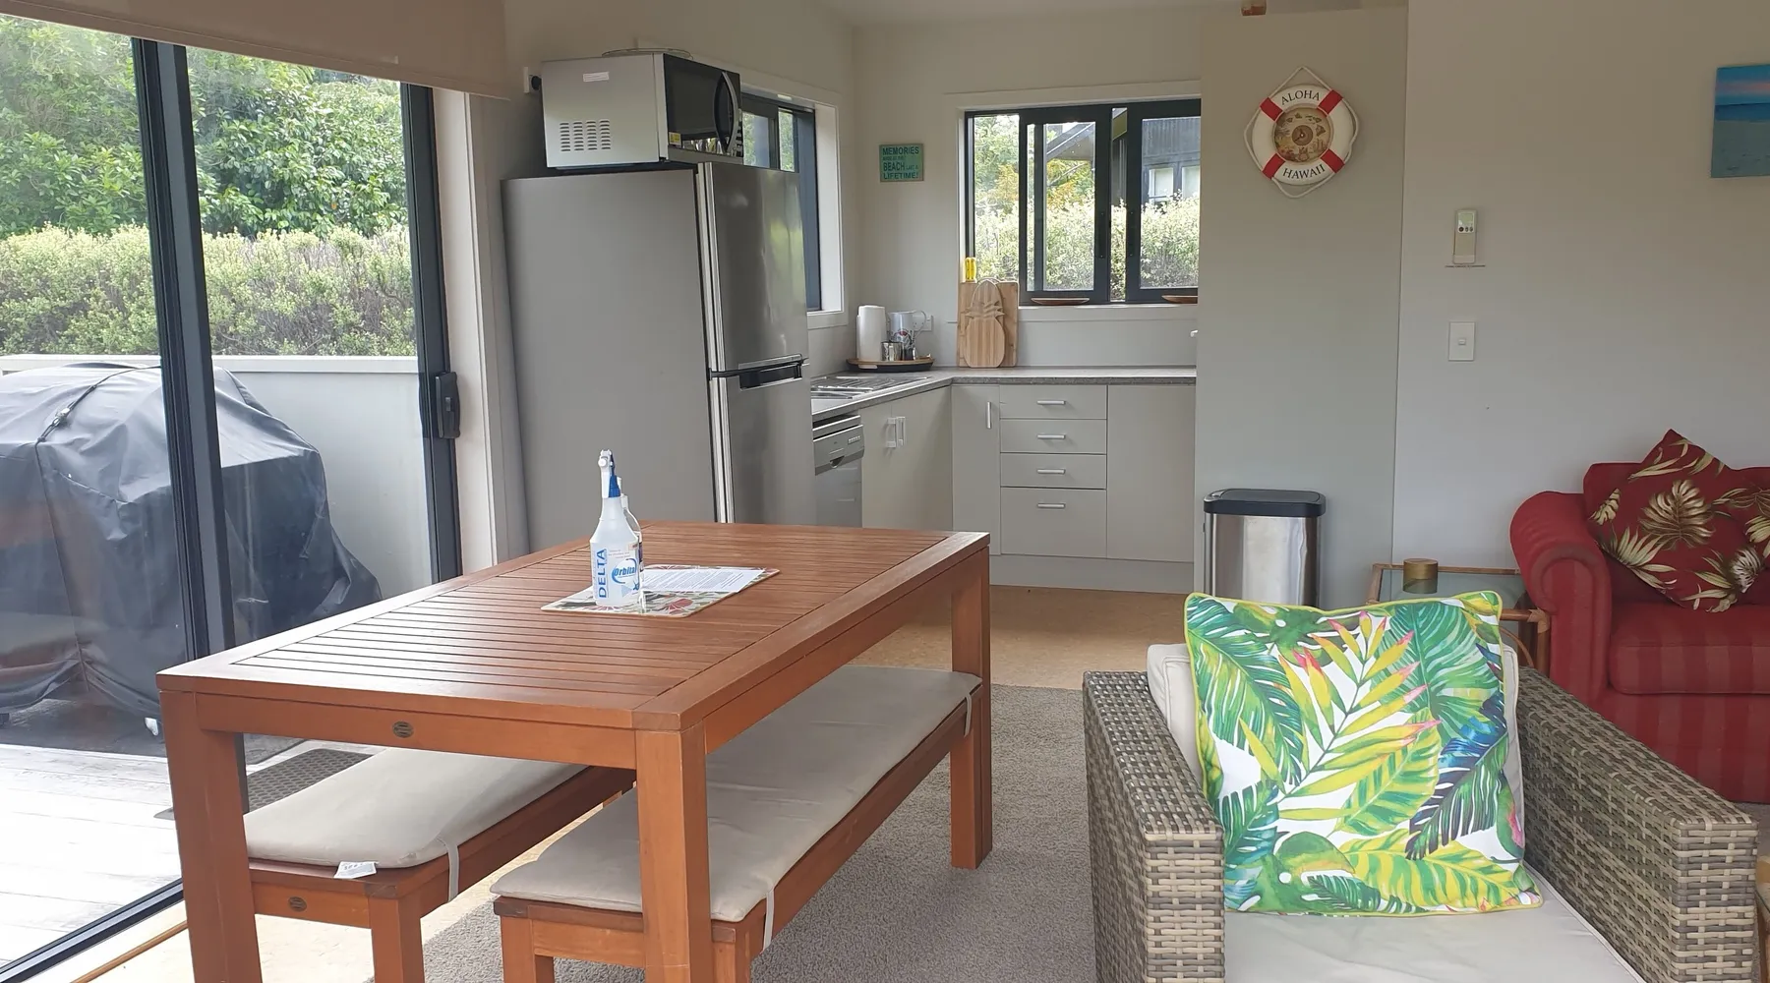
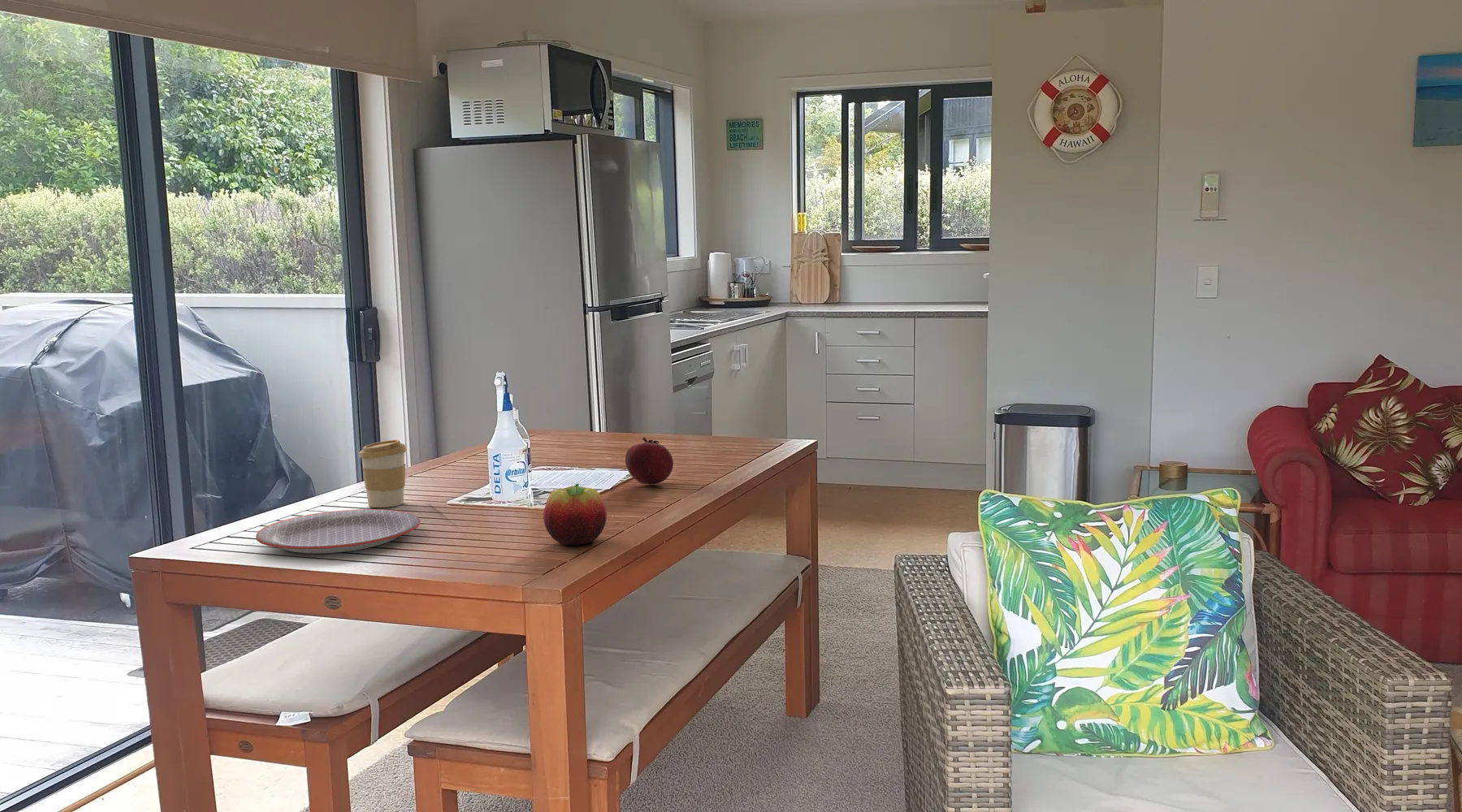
+ fruit (575, 512)
+ plate (340, 533)
+ fruit (649, 460)
+ coffee cup (383, 473)
